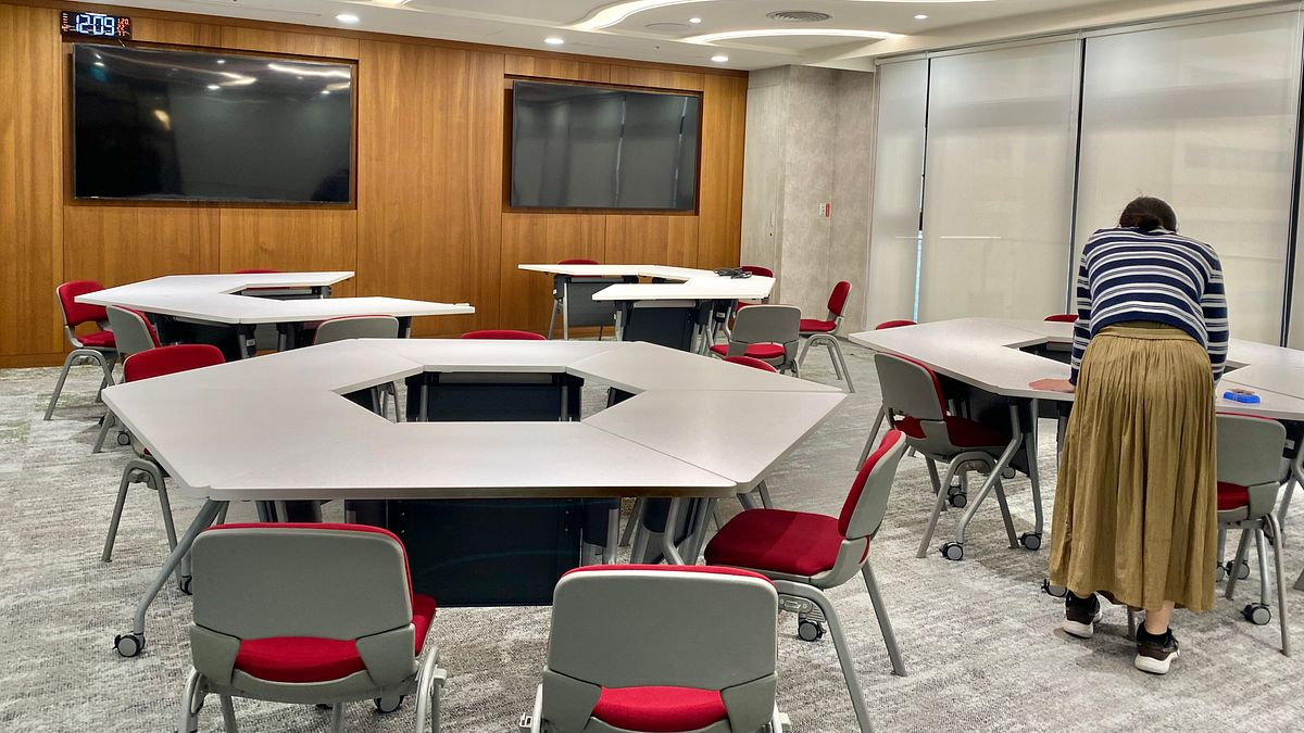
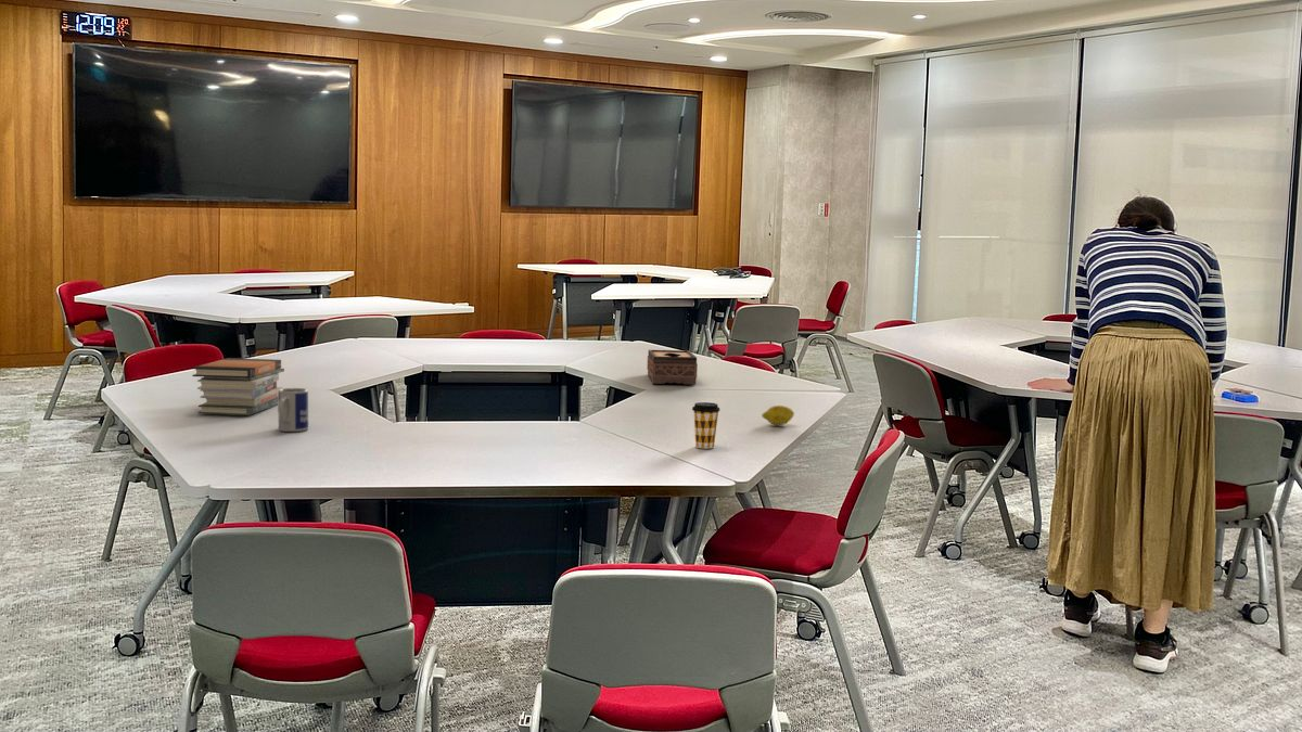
+ mug (290, 410)
+ fruit (777, 414)
+ book stack (240, 385)
+ tissue box (671, 367)
+ coffee cup (705, 425)
